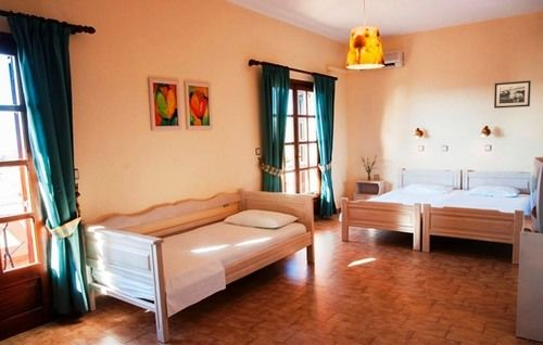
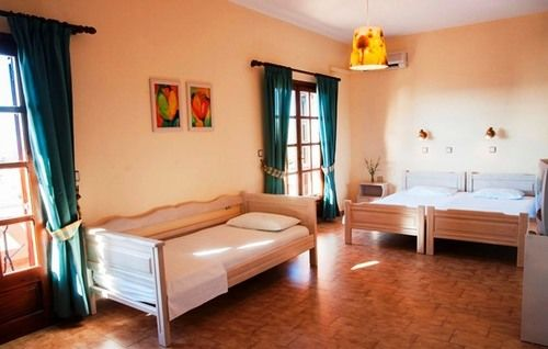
- picture frame (512, 94)
